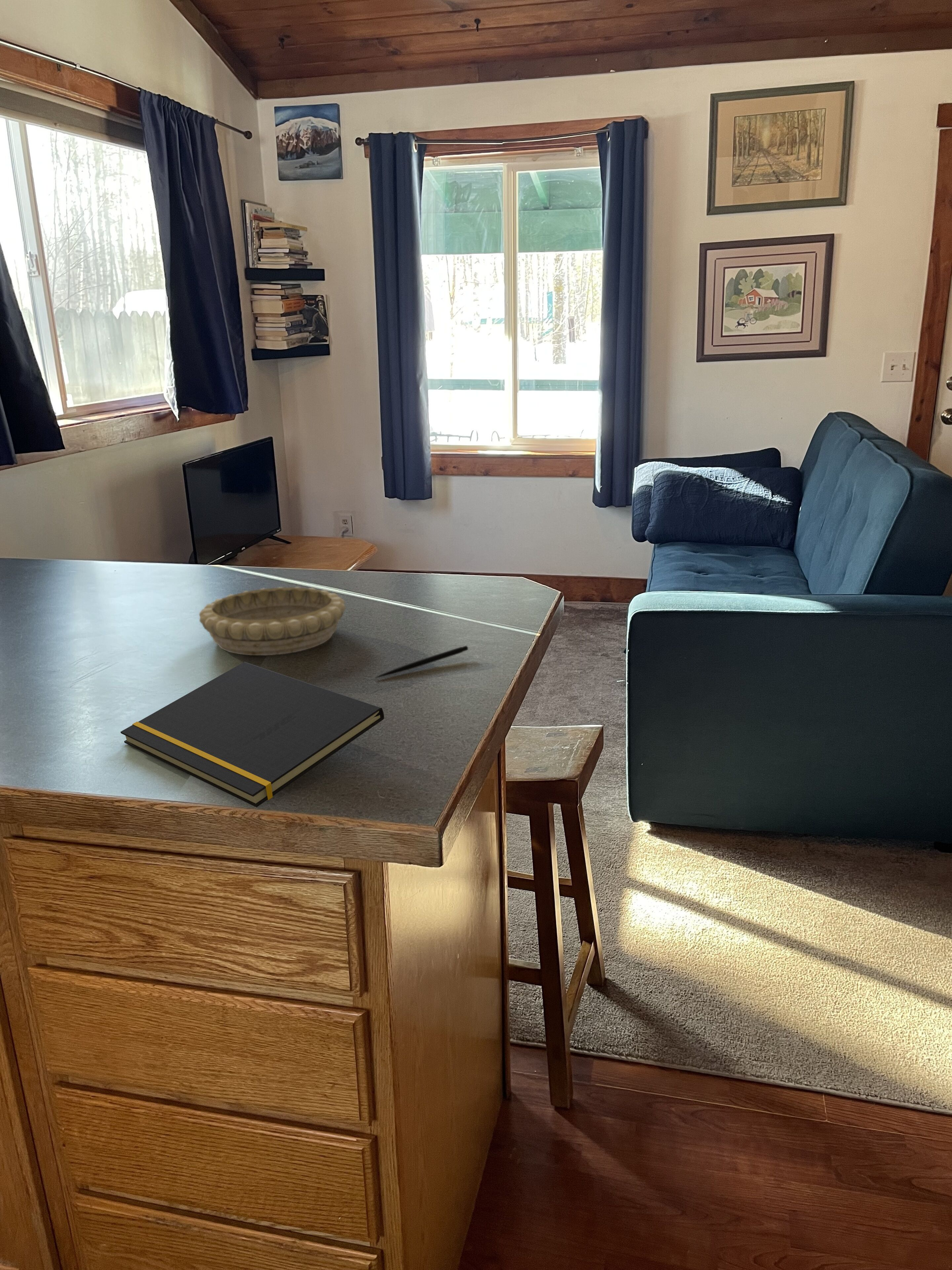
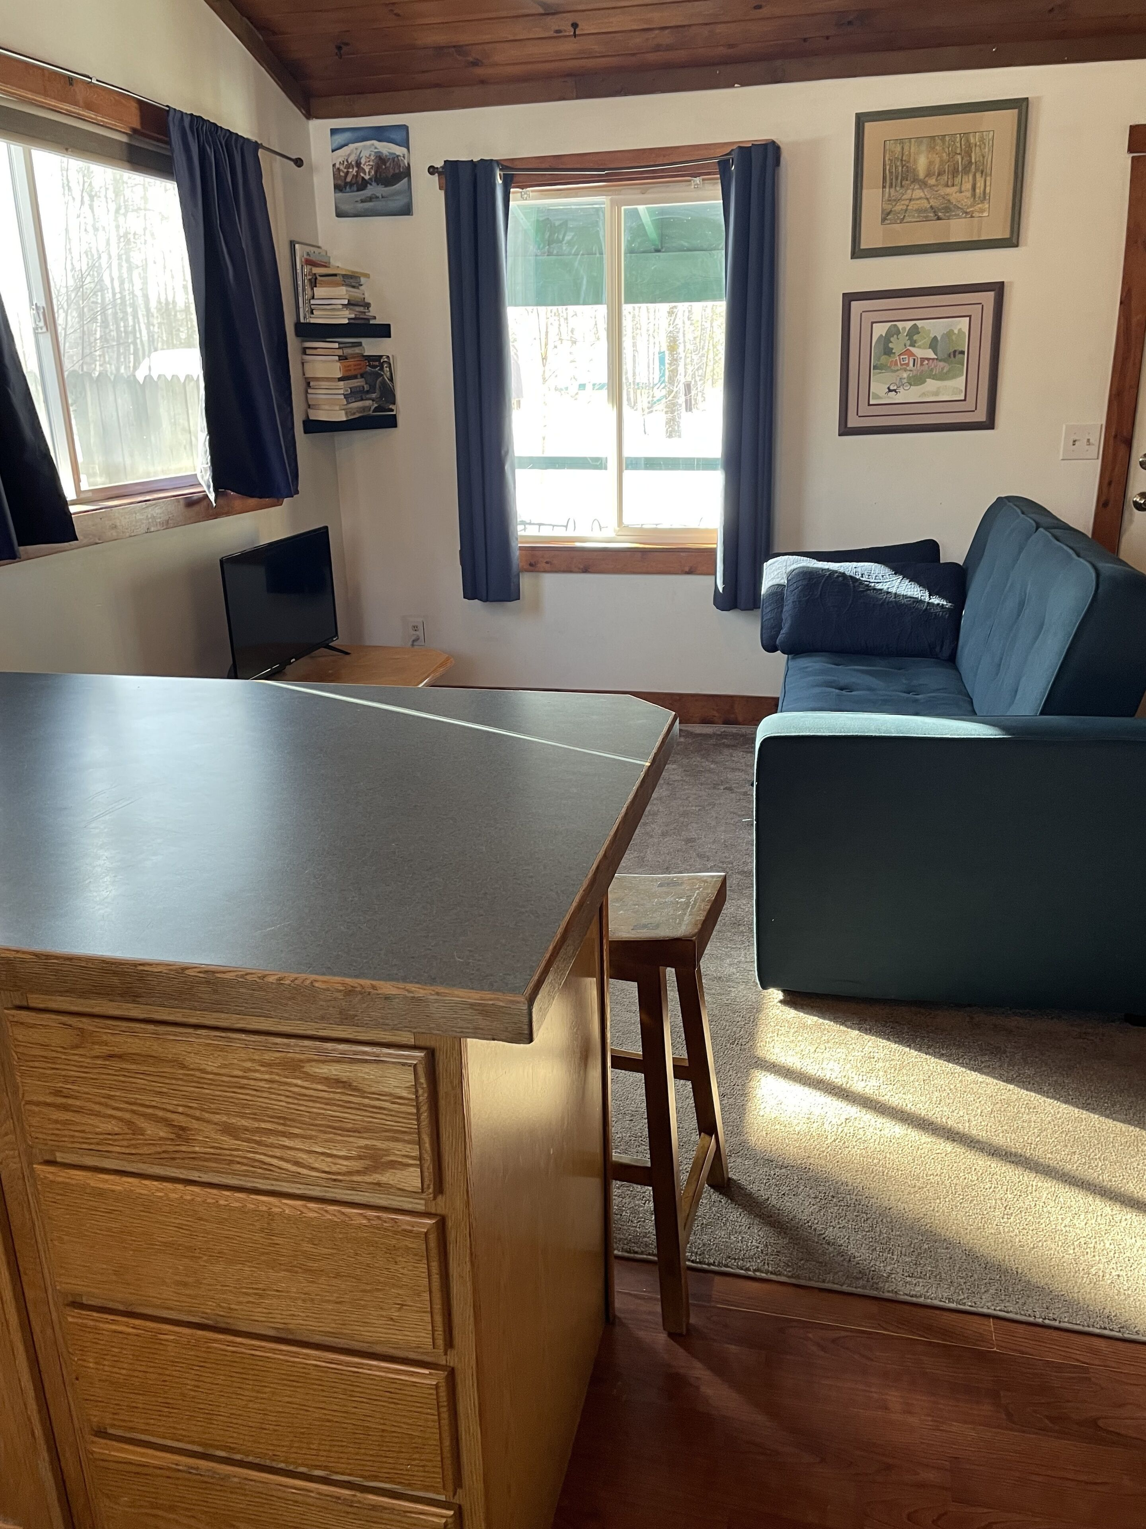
- pen (422, 661)
- decorative bowl (274, 620)
- notepad (250, 725)
